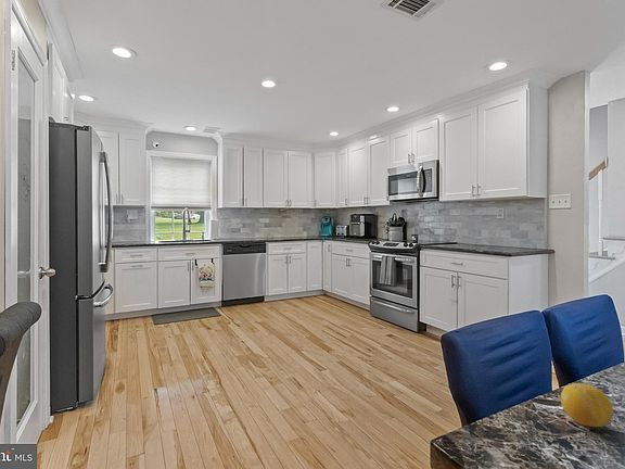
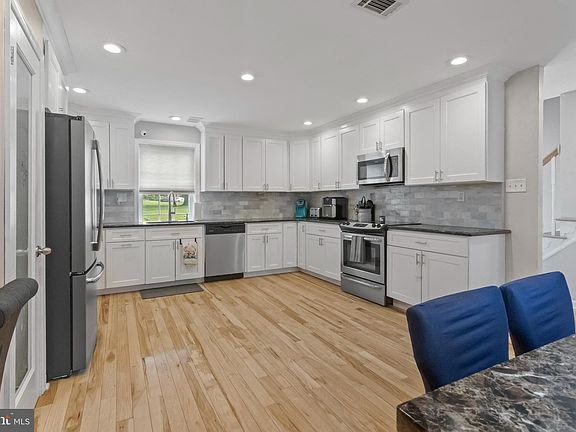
- fruit (585, 404)
